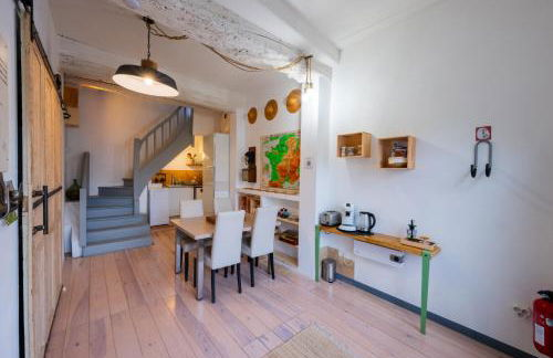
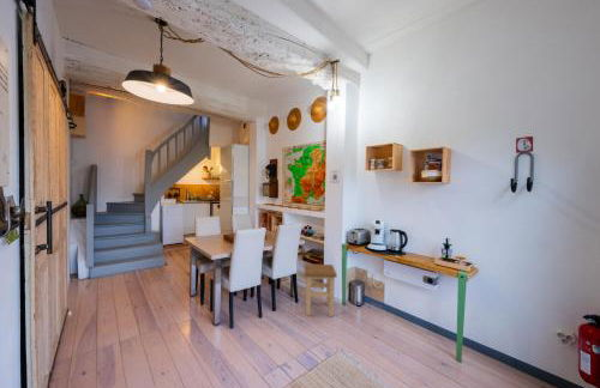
+ stool (318, 286)
